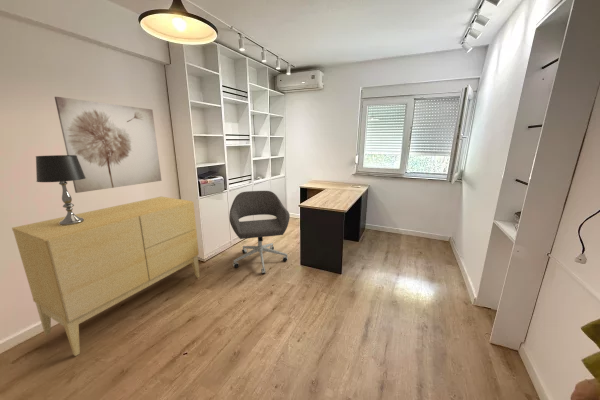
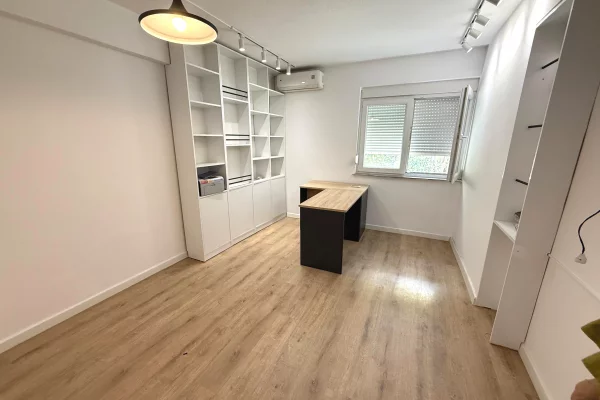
- wall art (118, 146)
- table lamp (64, 190)
- sideboard (128, 258)
- office chair (259, 229)
